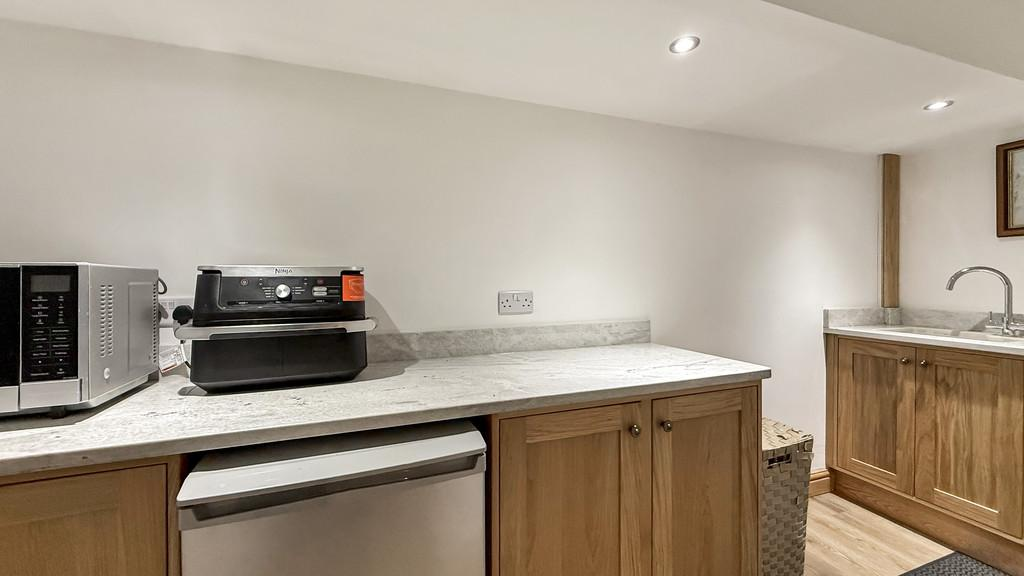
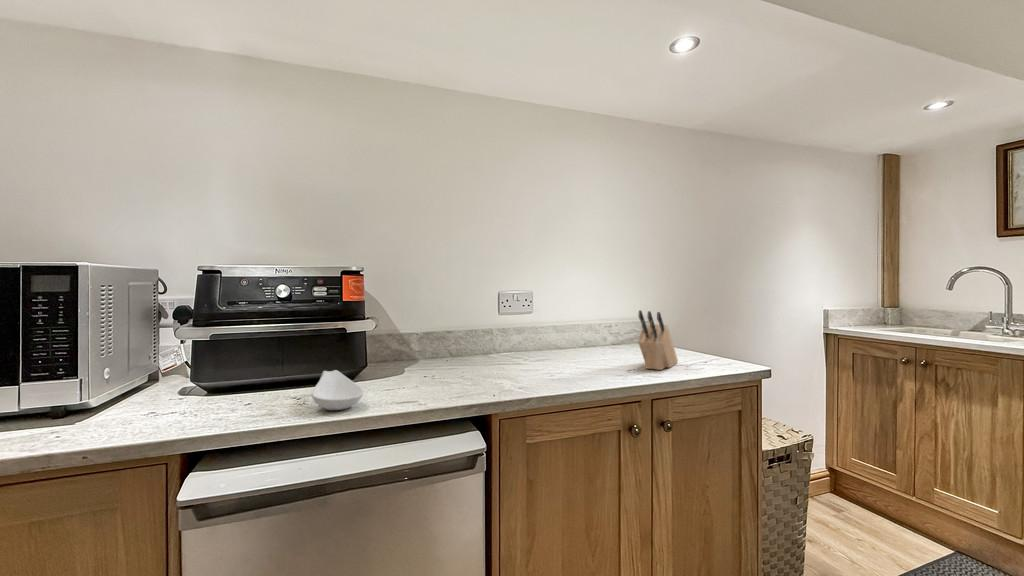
+ spoon rest (333, 388)
+ knife block (657, 338)
